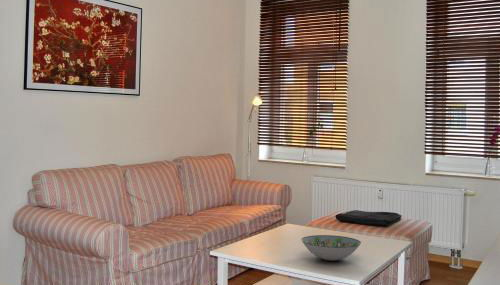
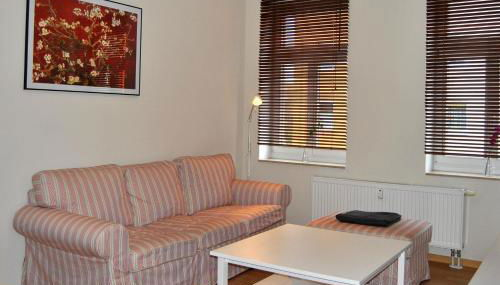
- decorative bowl (330, 249)
